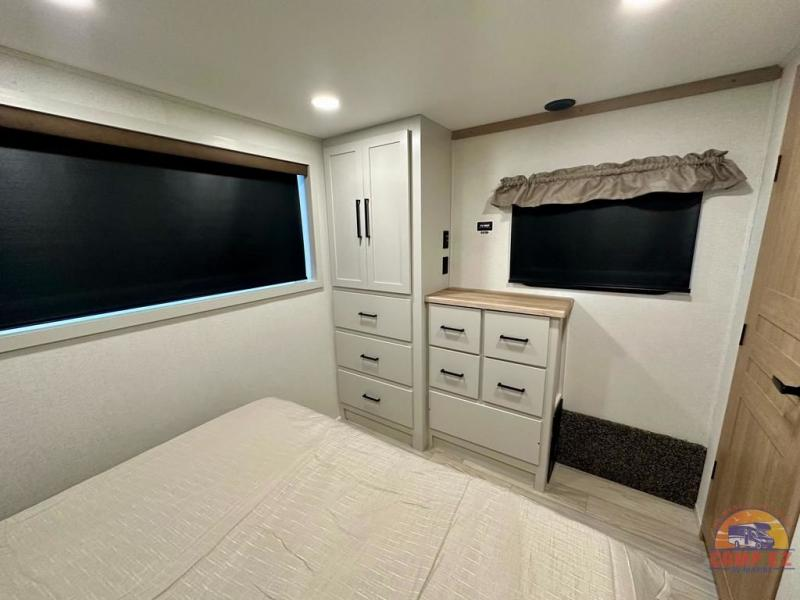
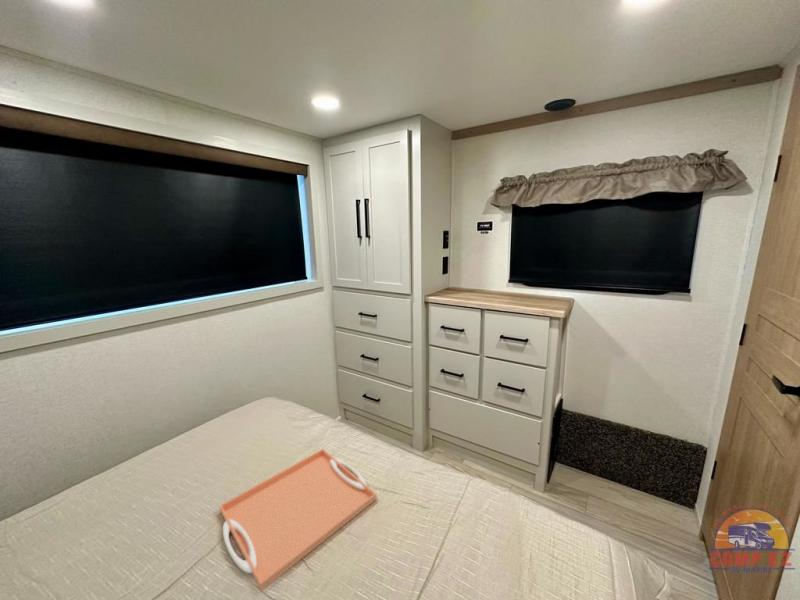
+ serving tray (299, 502)
